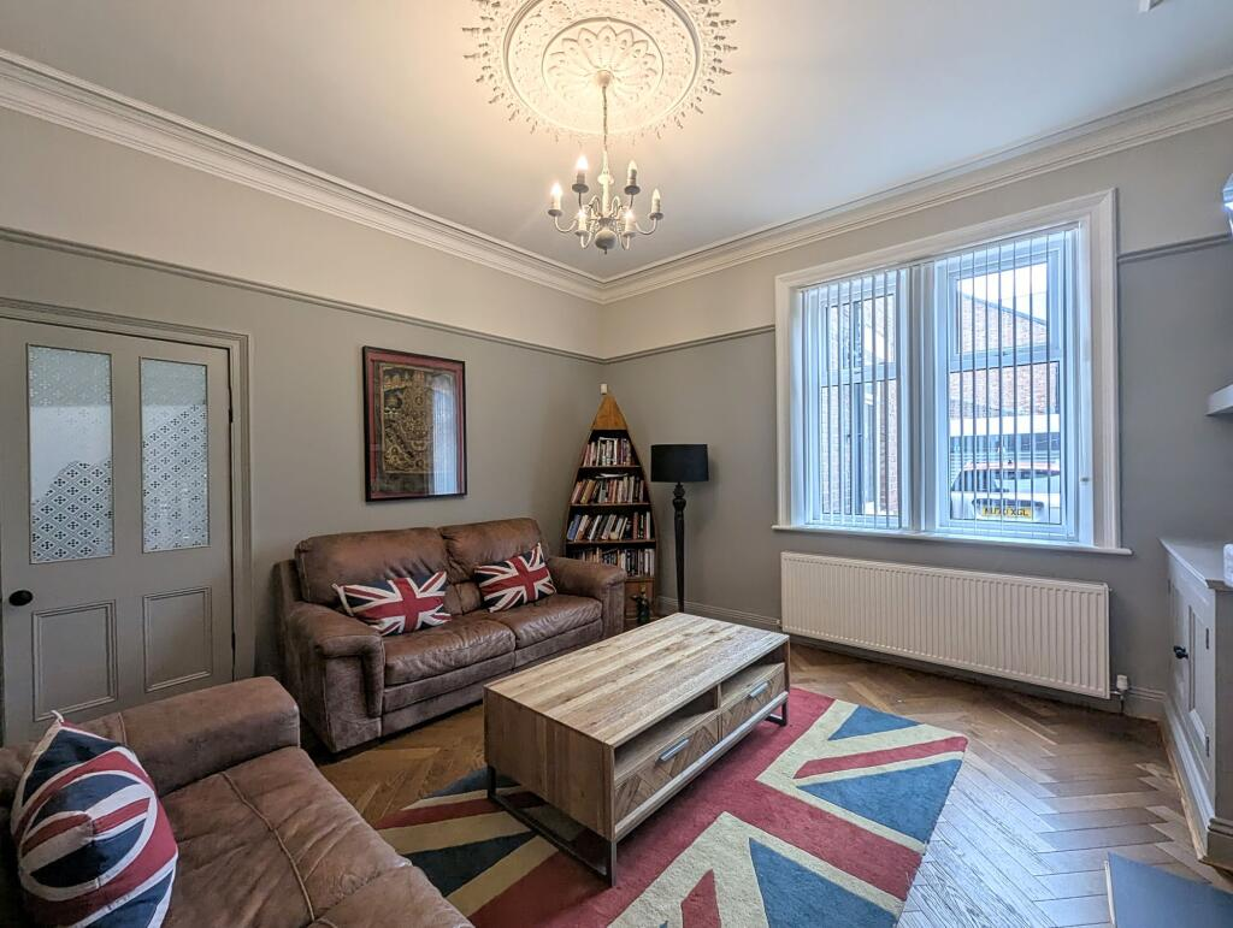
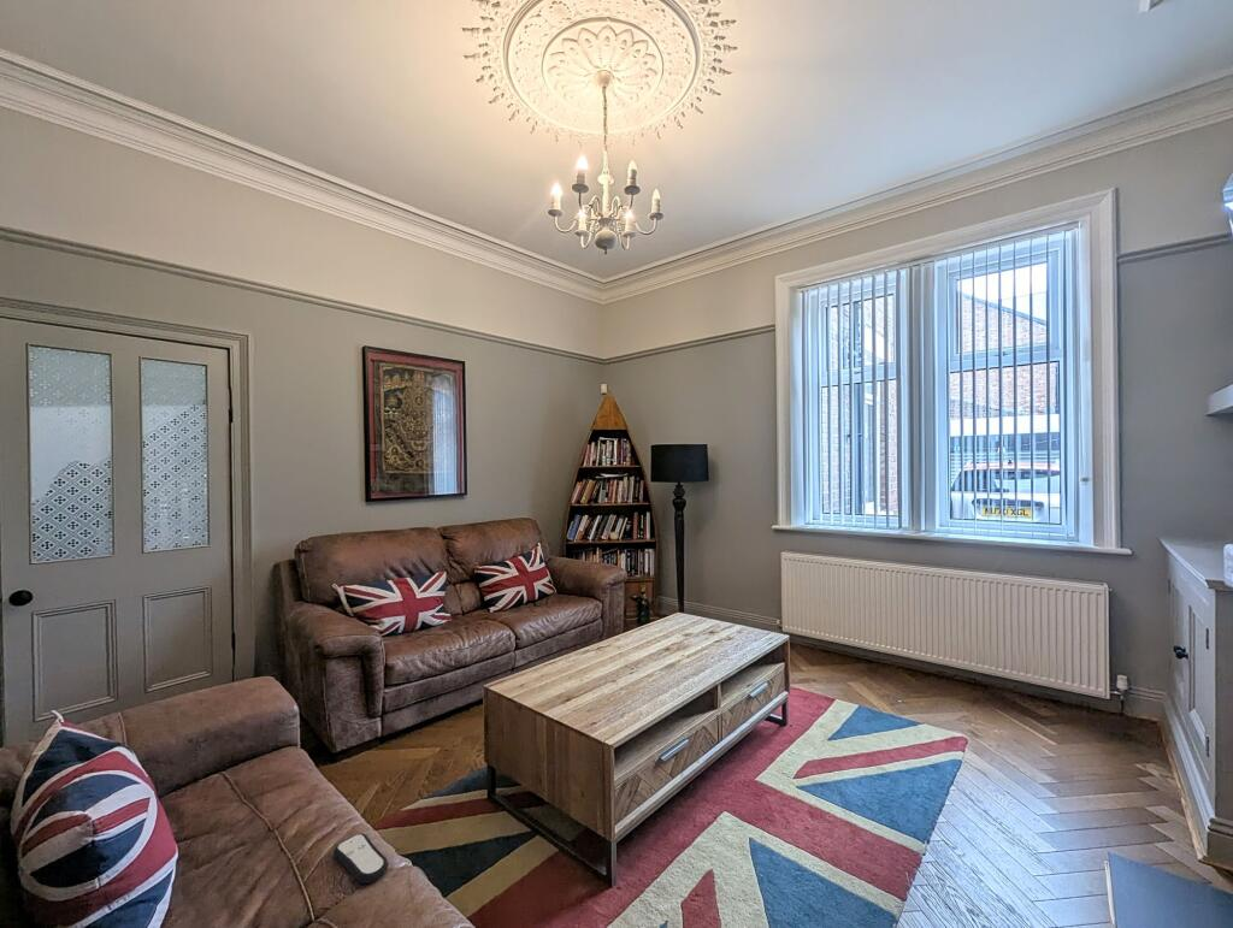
+ remote control (361, 857)
